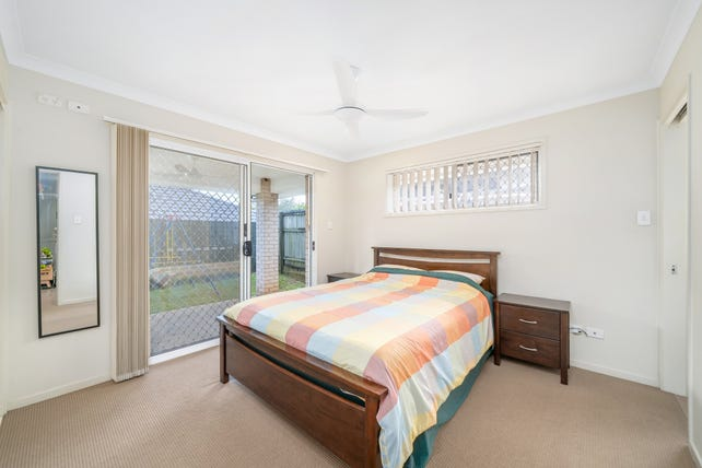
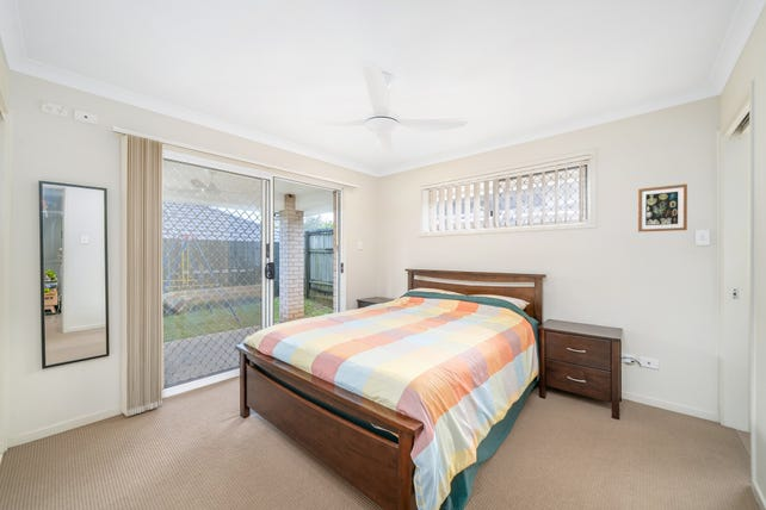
+ wall art (661, 209)
